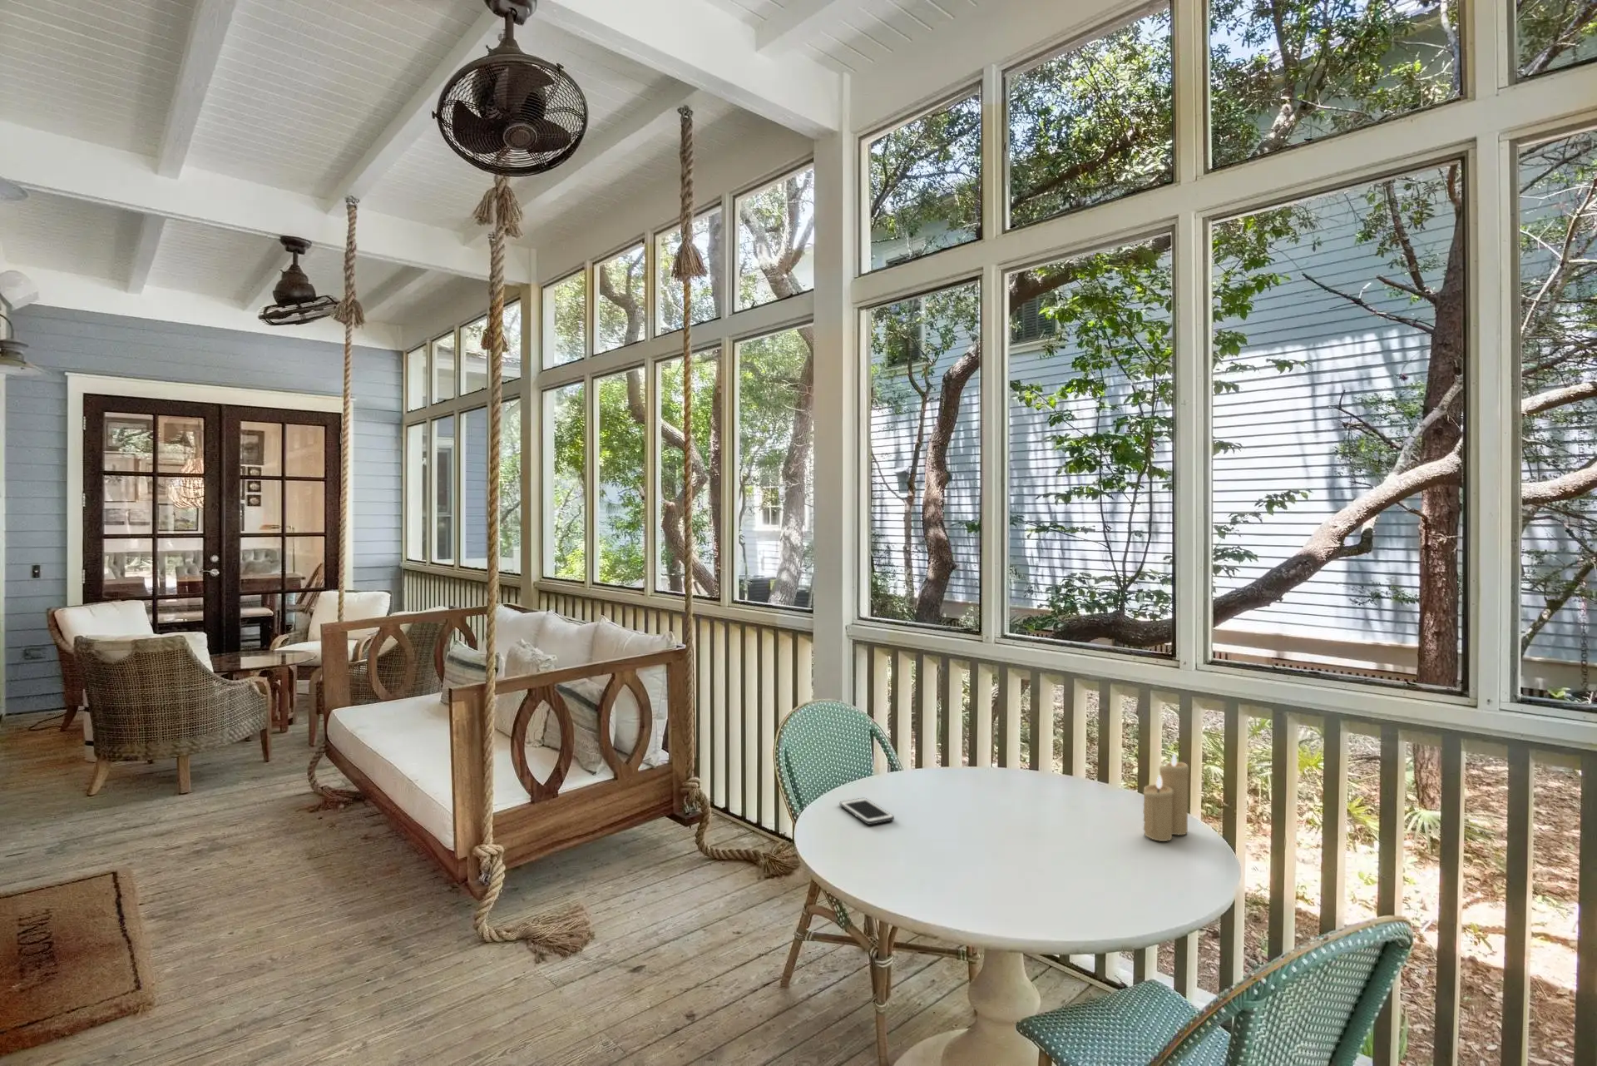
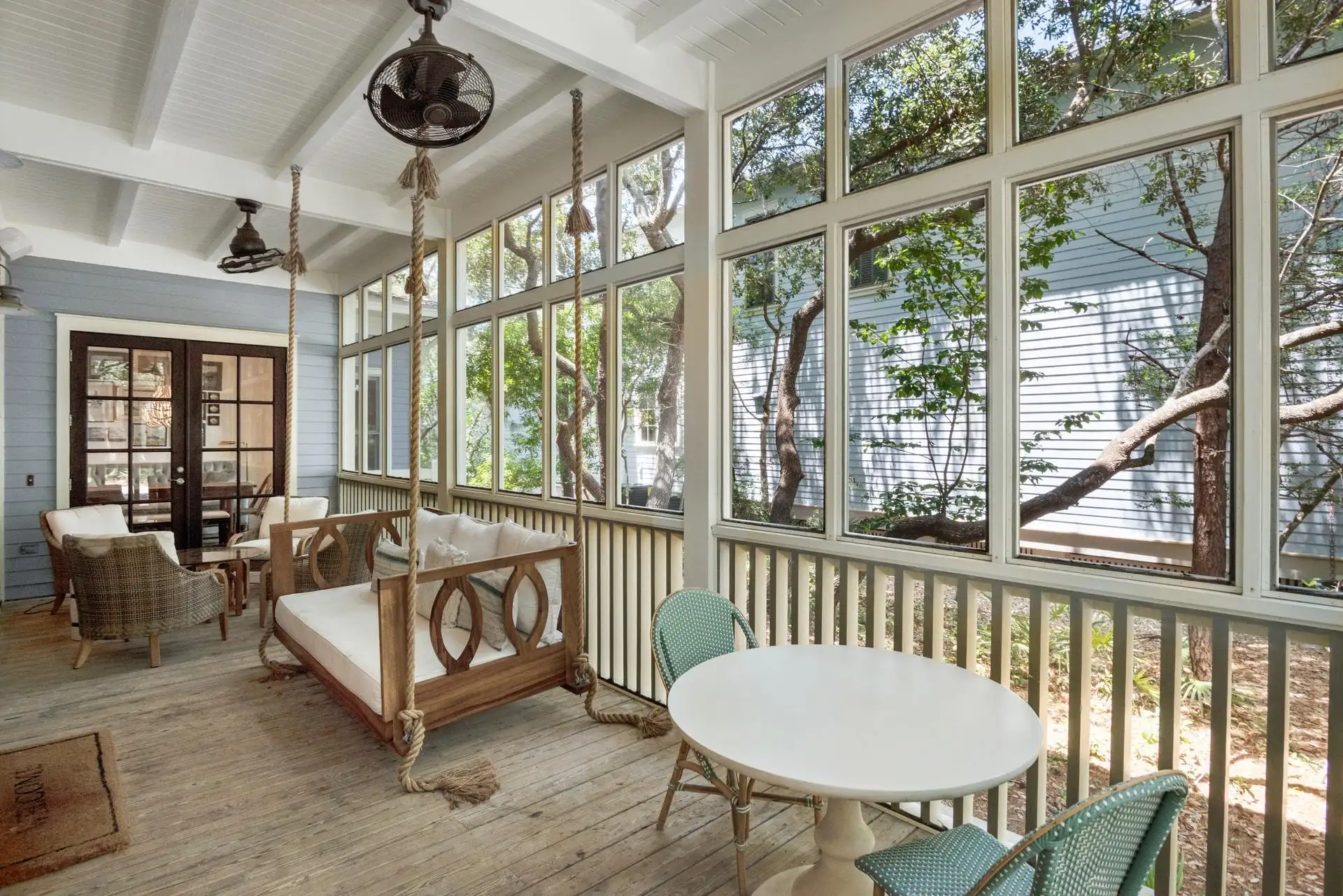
- cell phone (866, 810)
- candle (1165, 794)
